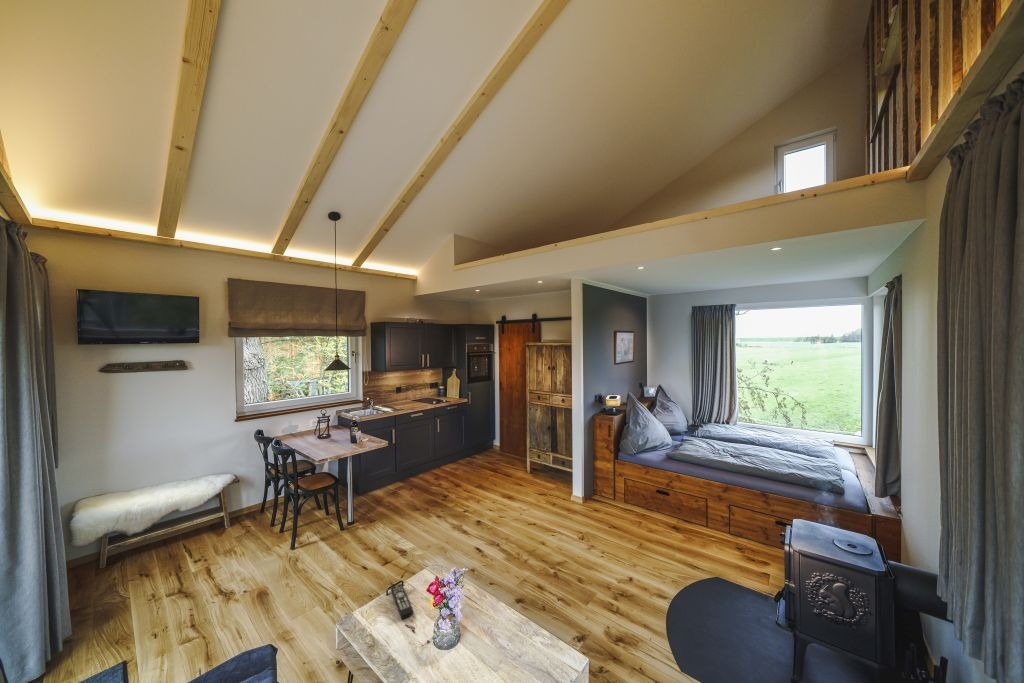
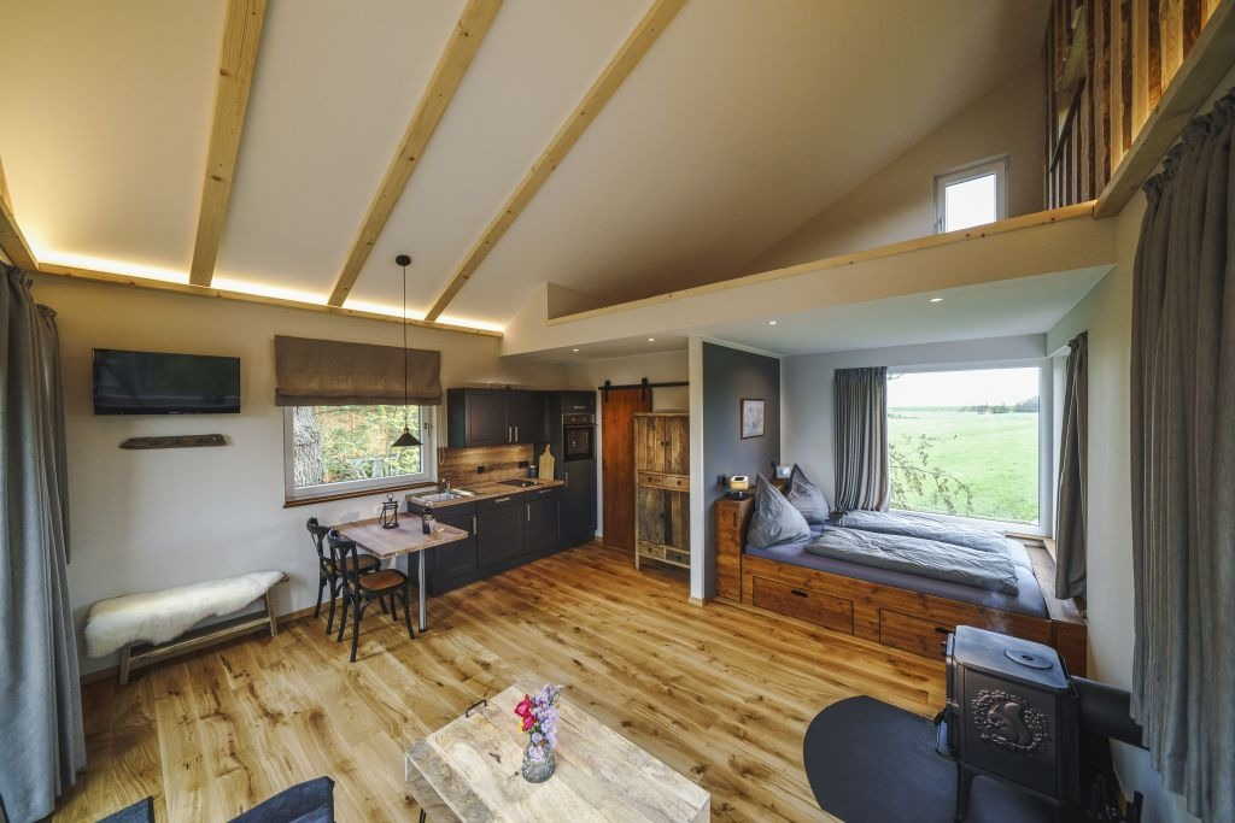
- remote control (401, 600)
